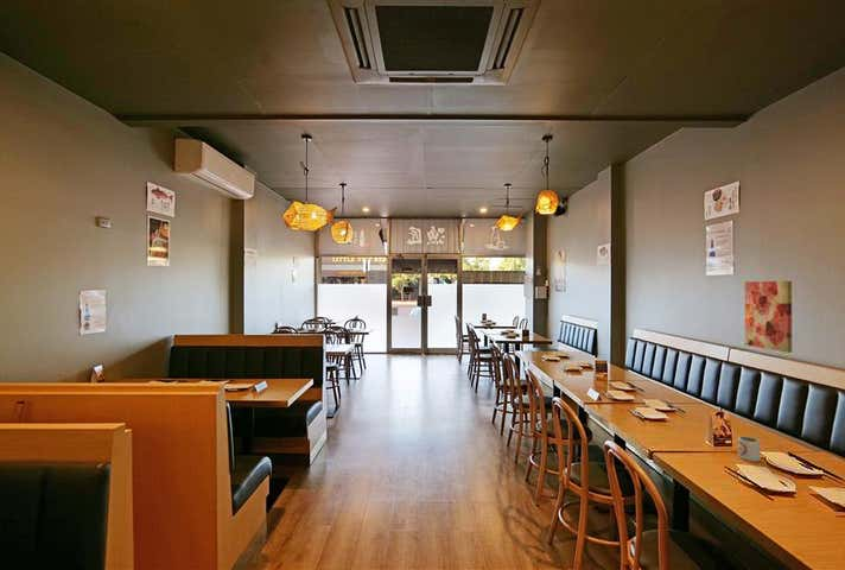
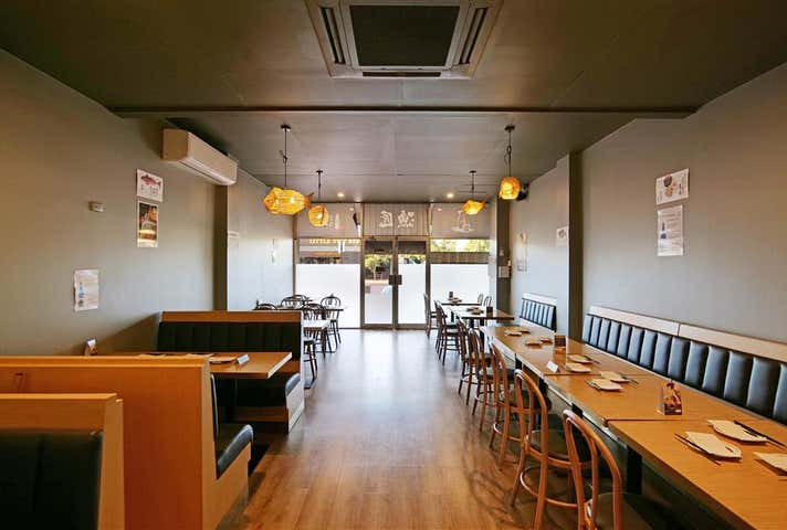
- cup (746, 446)
- wall art (767, 315)
